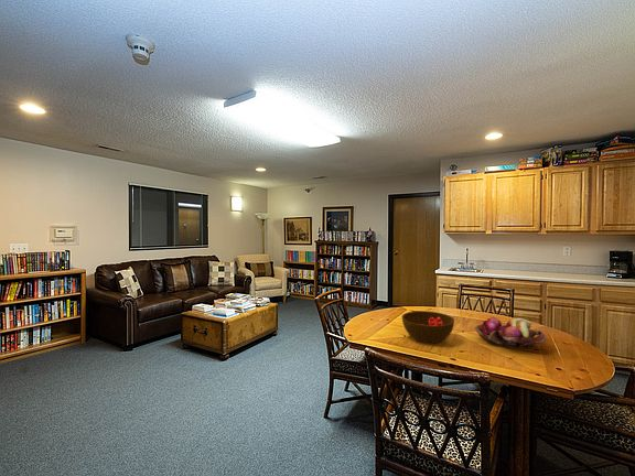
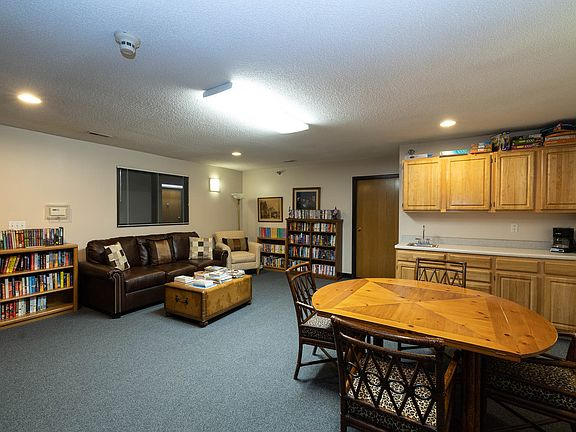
- bowl (427, 327)
- fruit basket (509, 331)
